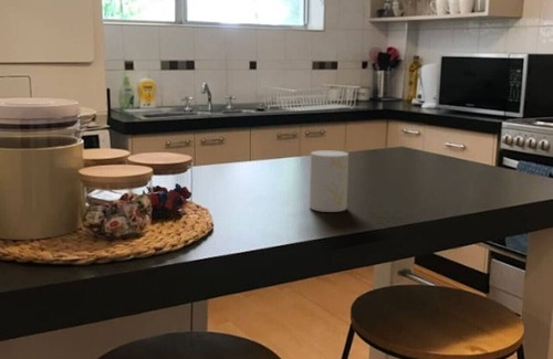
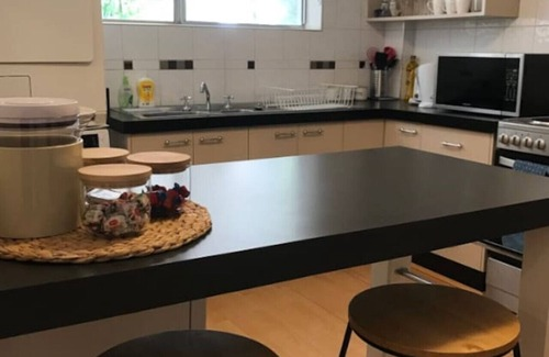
- cup (328, 180)
